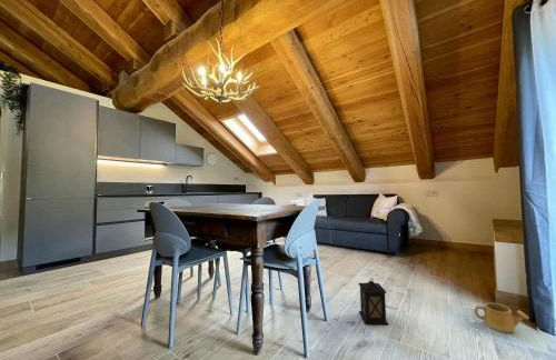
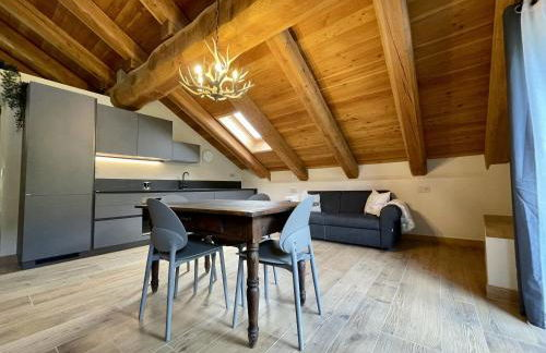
- watering can (499, 317)
- lantern (371, 298)
